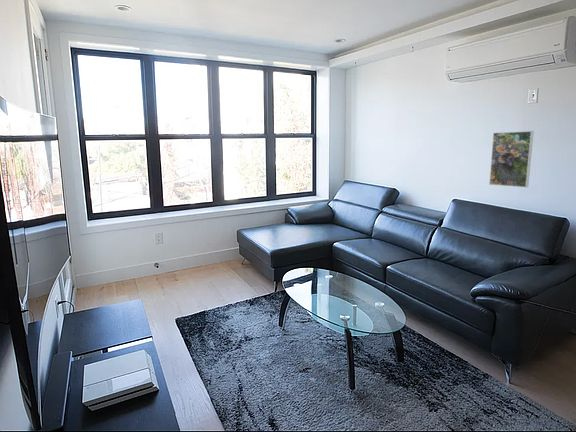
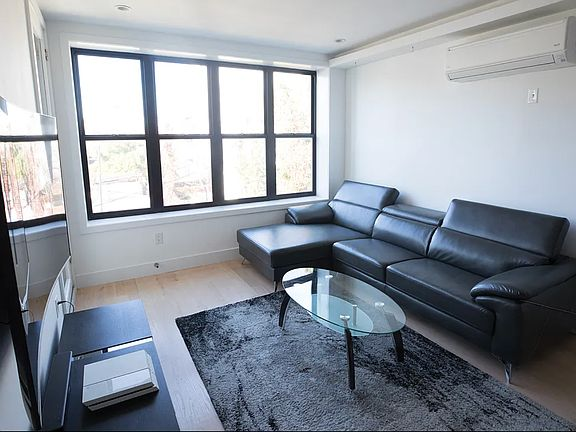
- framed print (510, 159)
